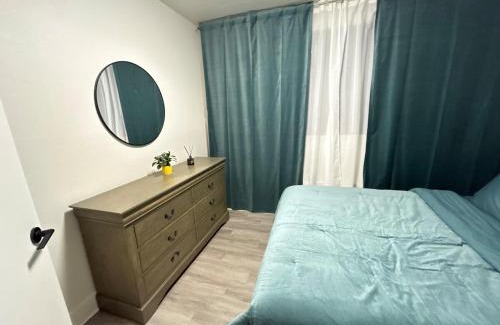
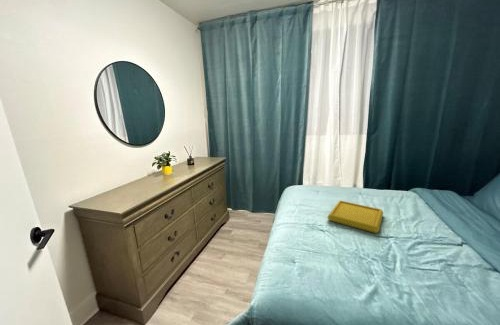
+ serving tray (355, 214)
